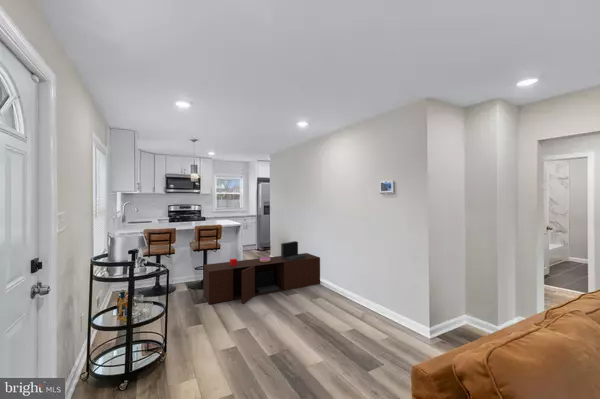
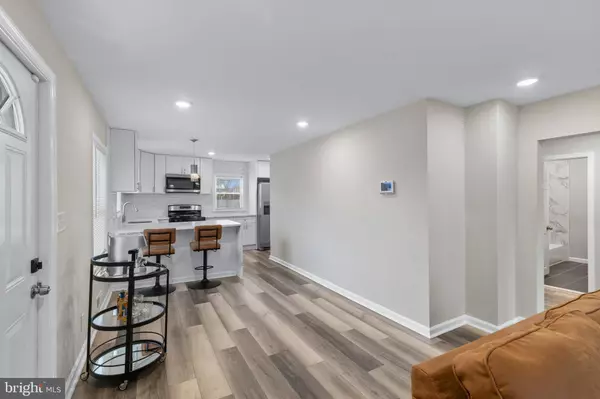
- cabinet (267, 268)
